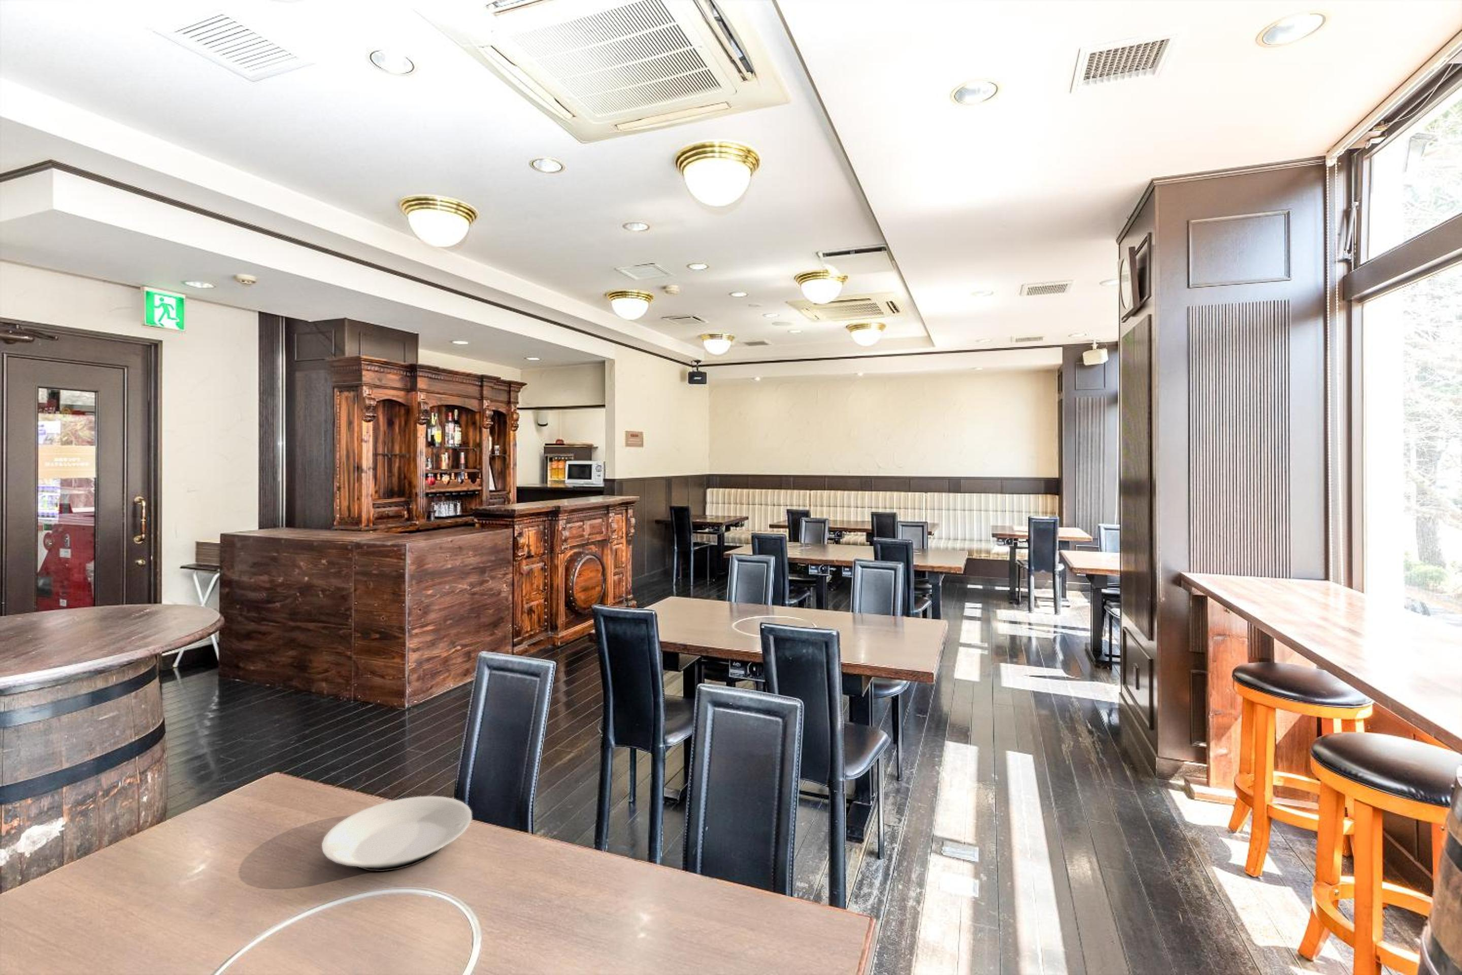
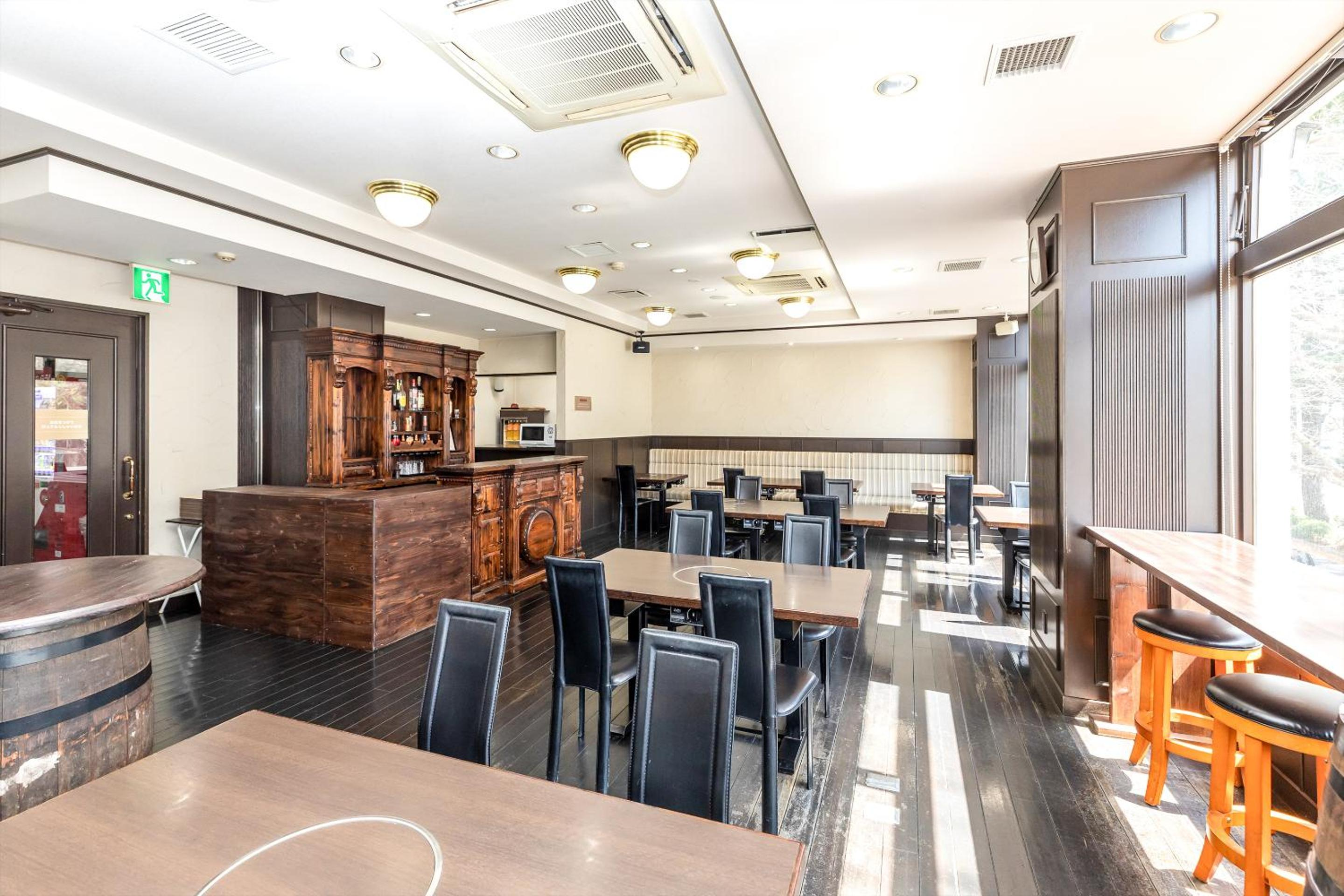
- plate (400, 837)
